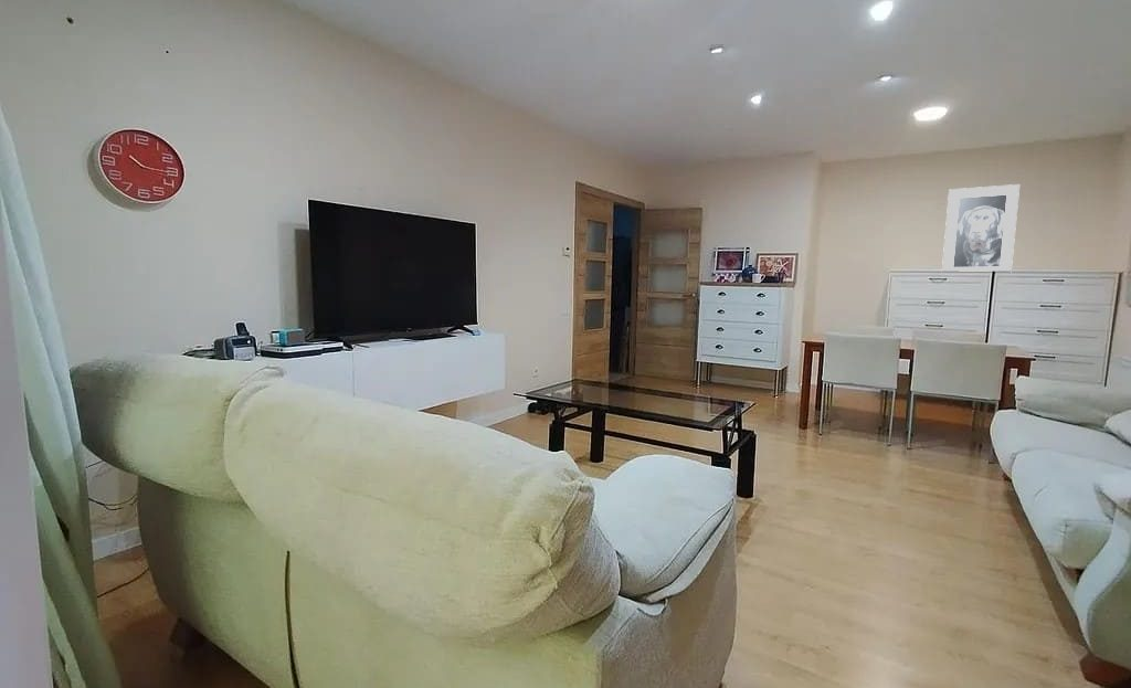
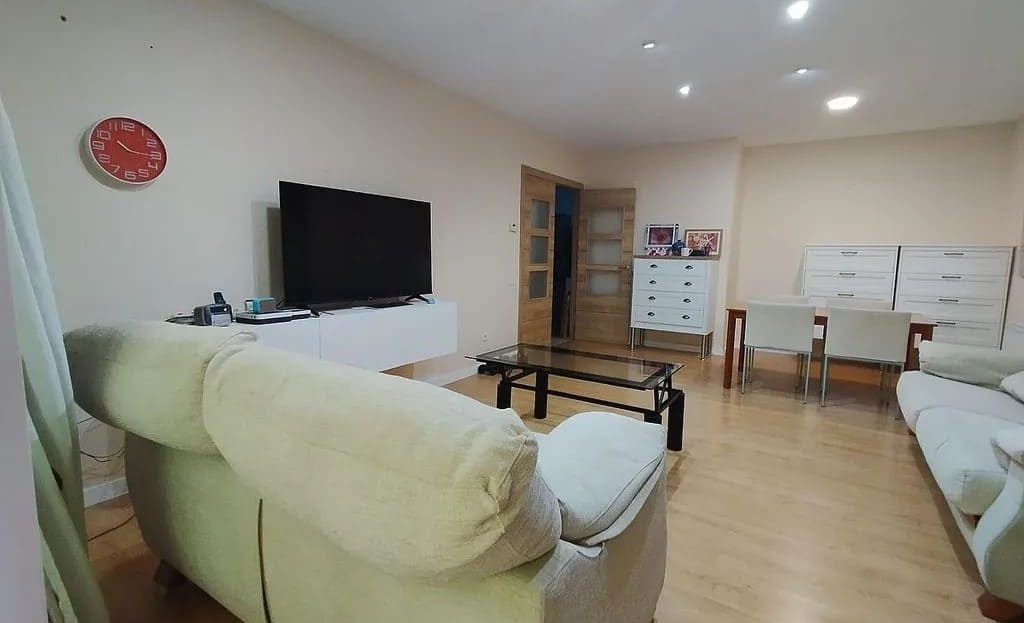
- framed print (979, 232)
